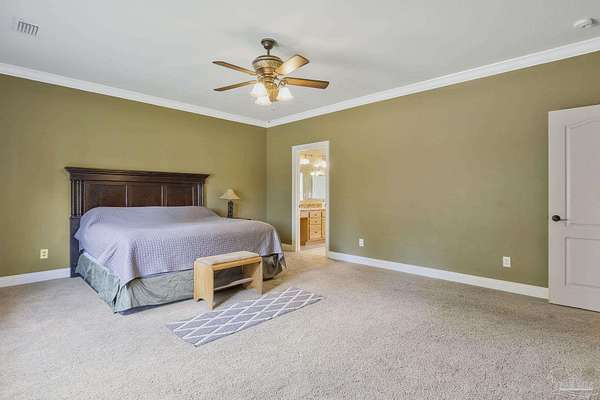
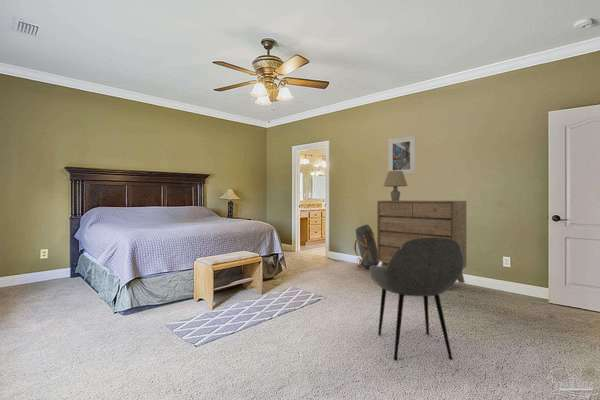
+ armchair (415, 291)
+ backpack (364, 245)
+ dresser (418, 238)
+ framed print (401, 156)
+ table lamp (395, 185)
